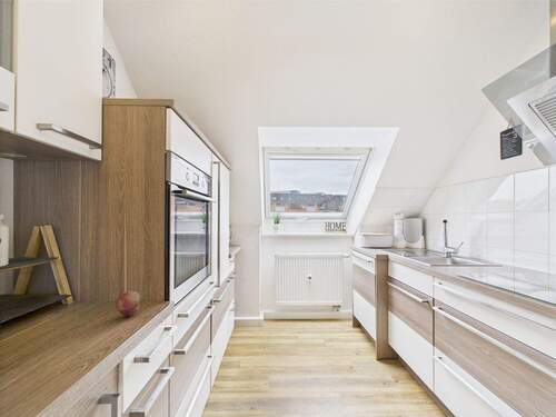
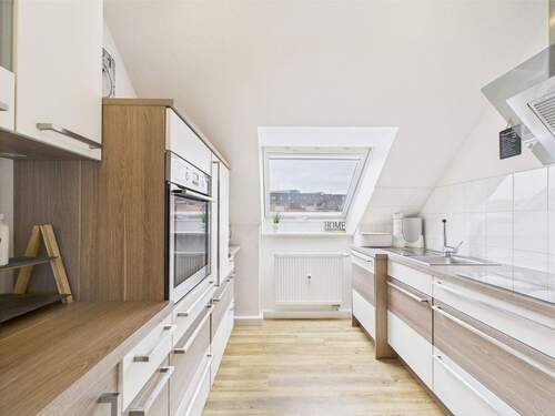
- fruit (128, 304)
